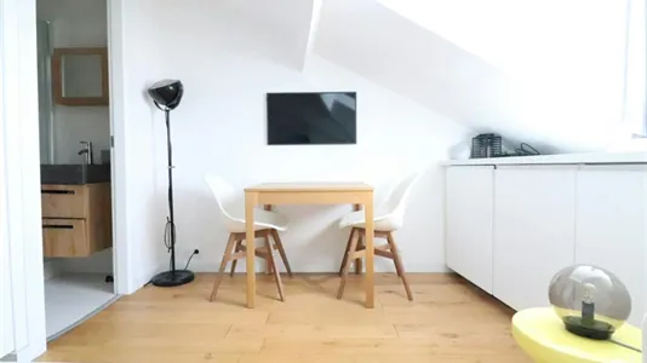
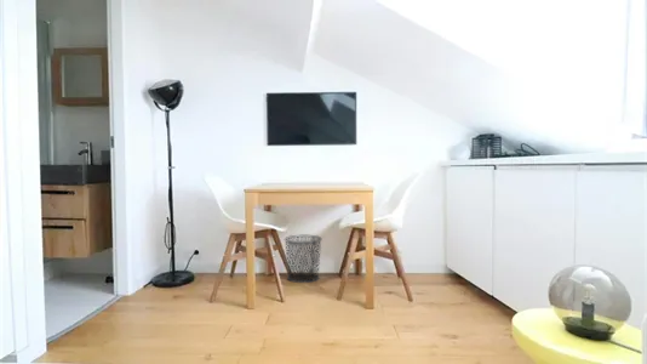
+ waste bin (303, 257)
